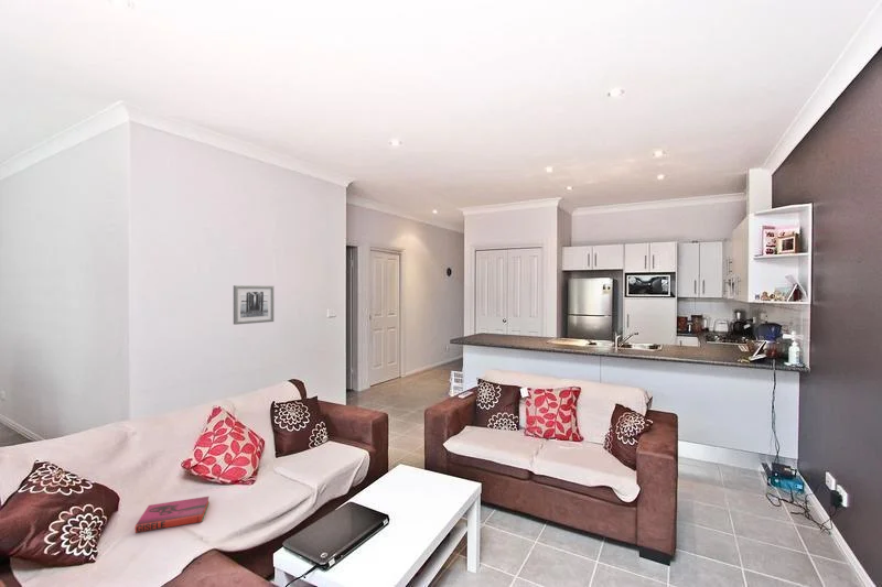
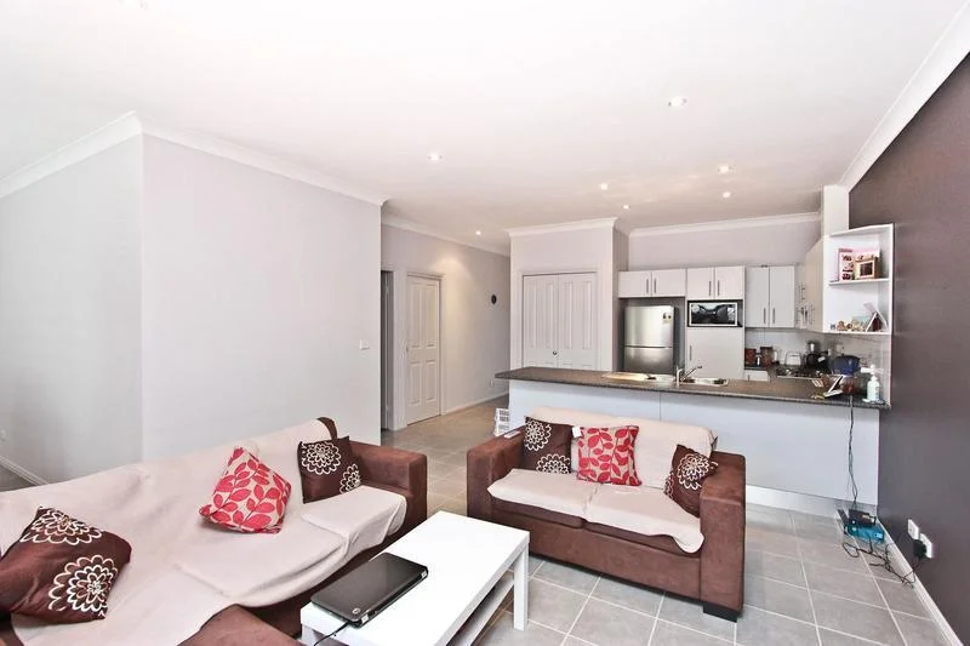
- wall art (254, 304)
- hardback book (174, 513)
